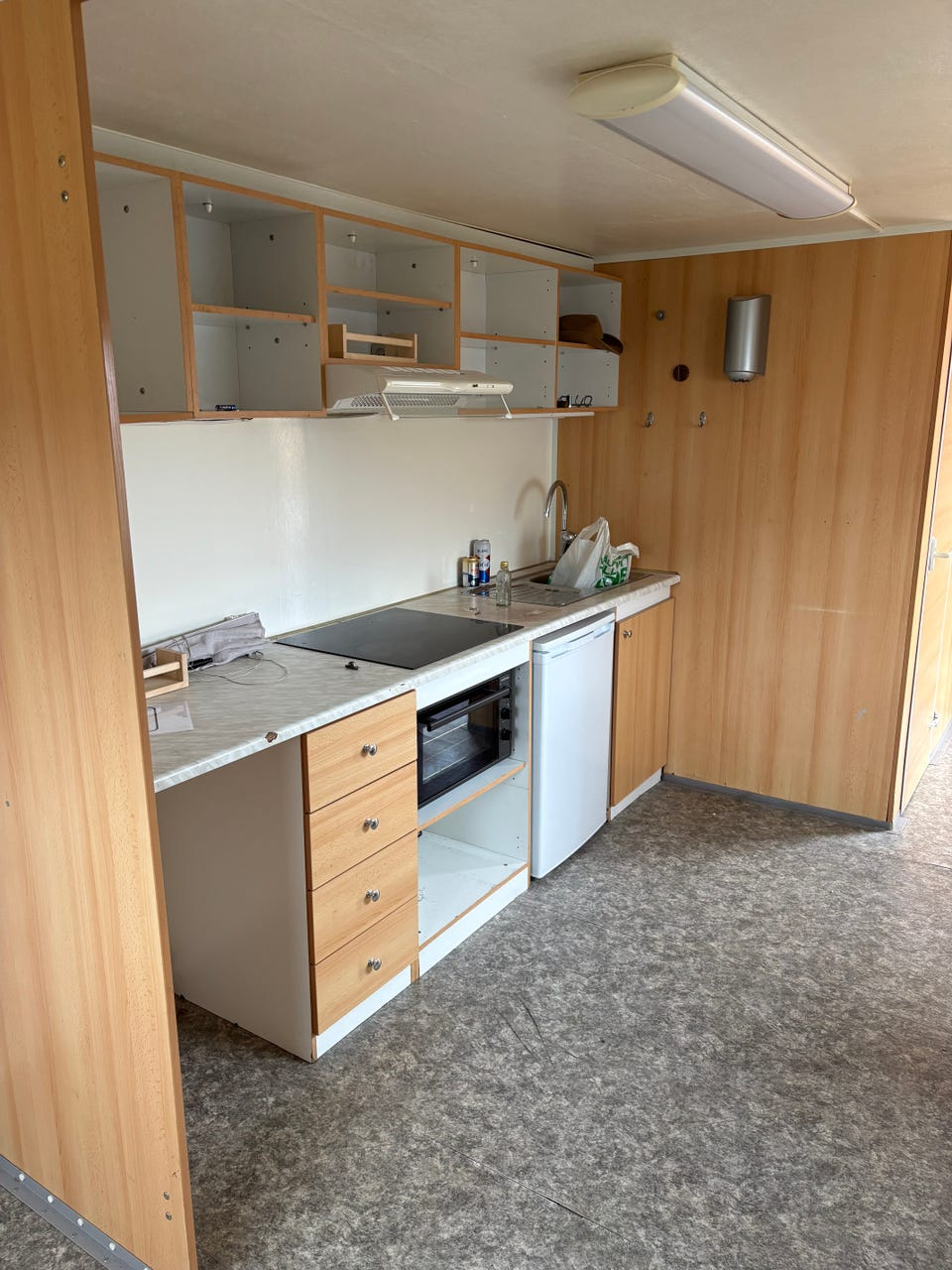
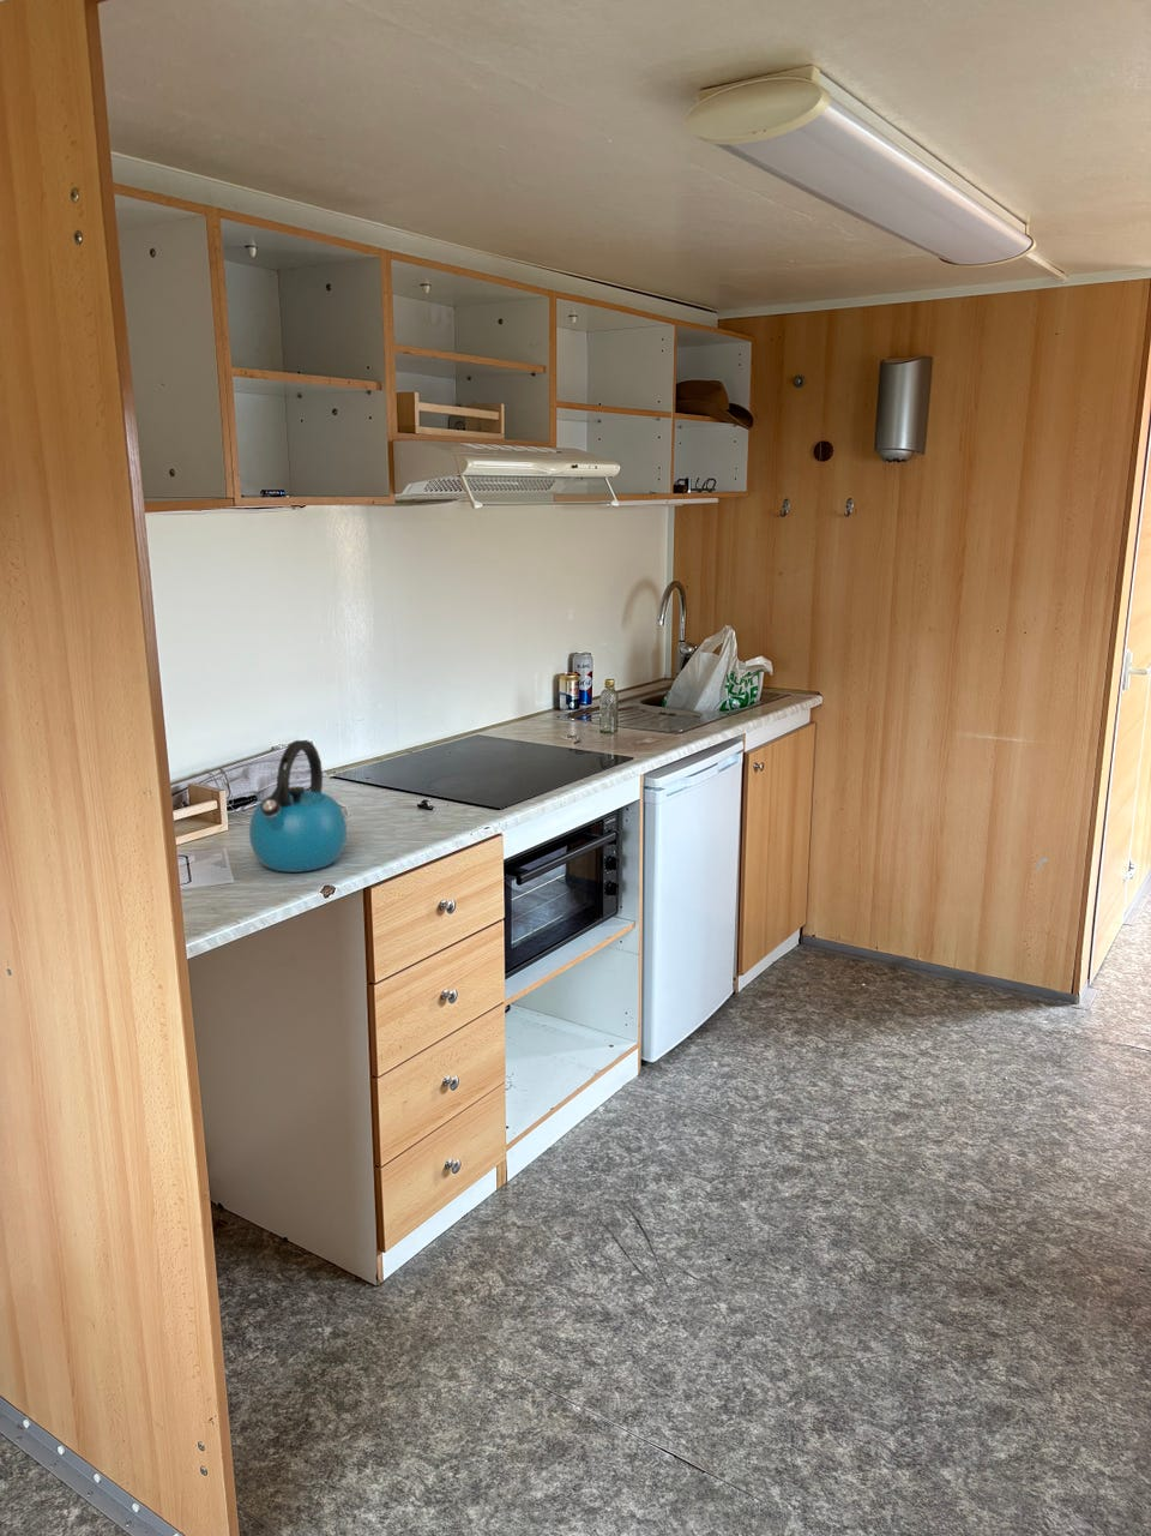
+ kettle (294, 805)
